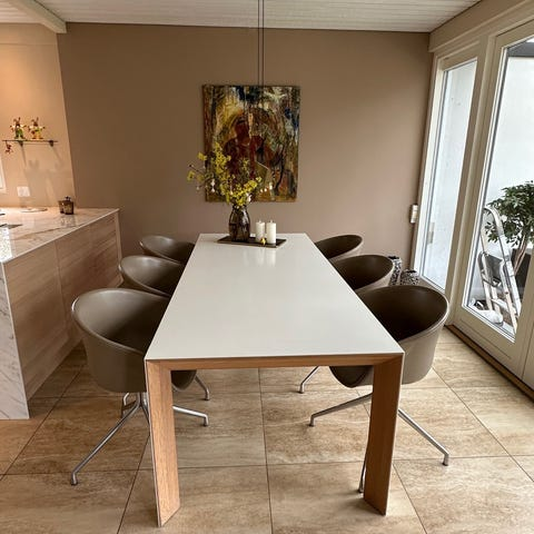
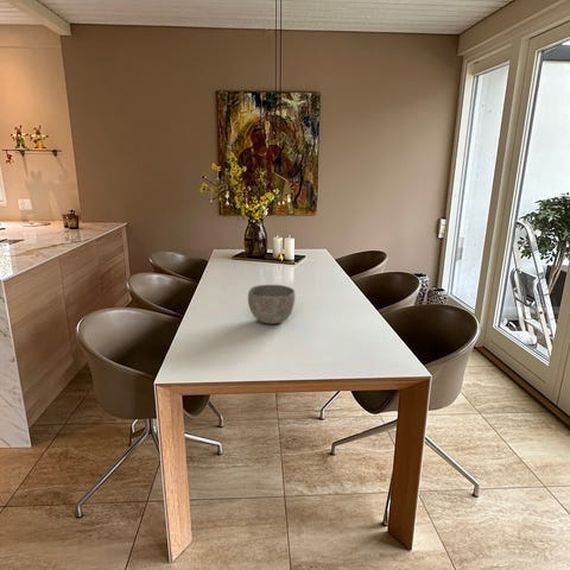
+ bowl (271, 305)
